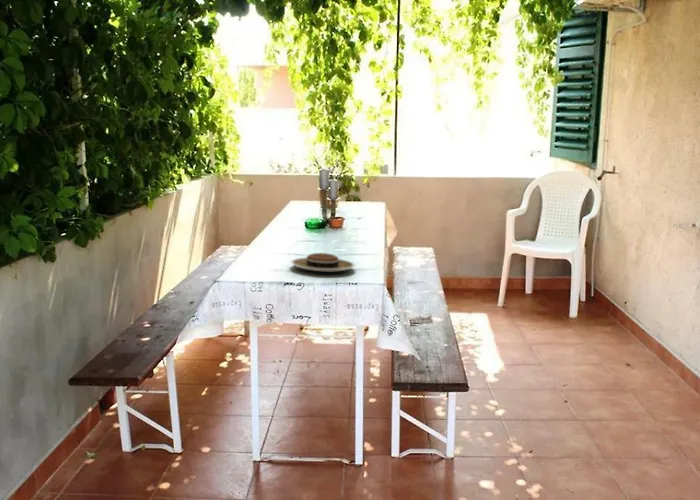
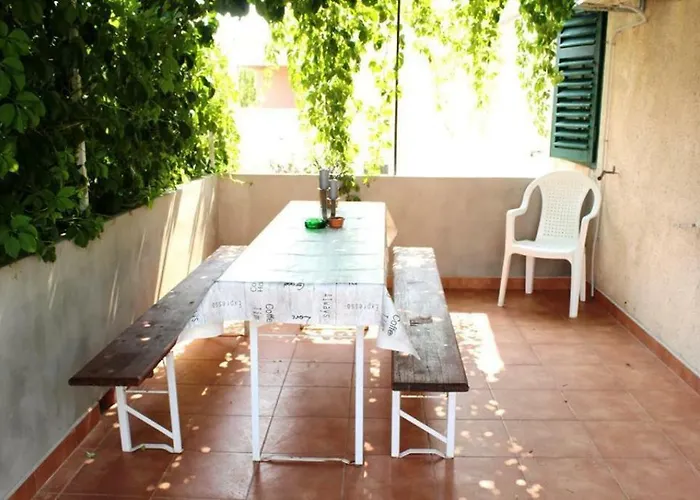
- plate (322, 261)
